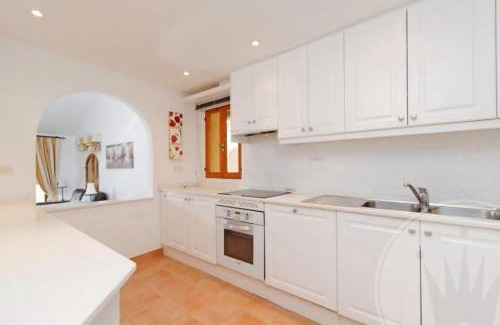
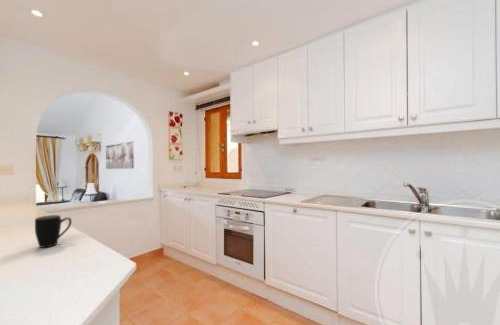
+ mug (54, 230)
